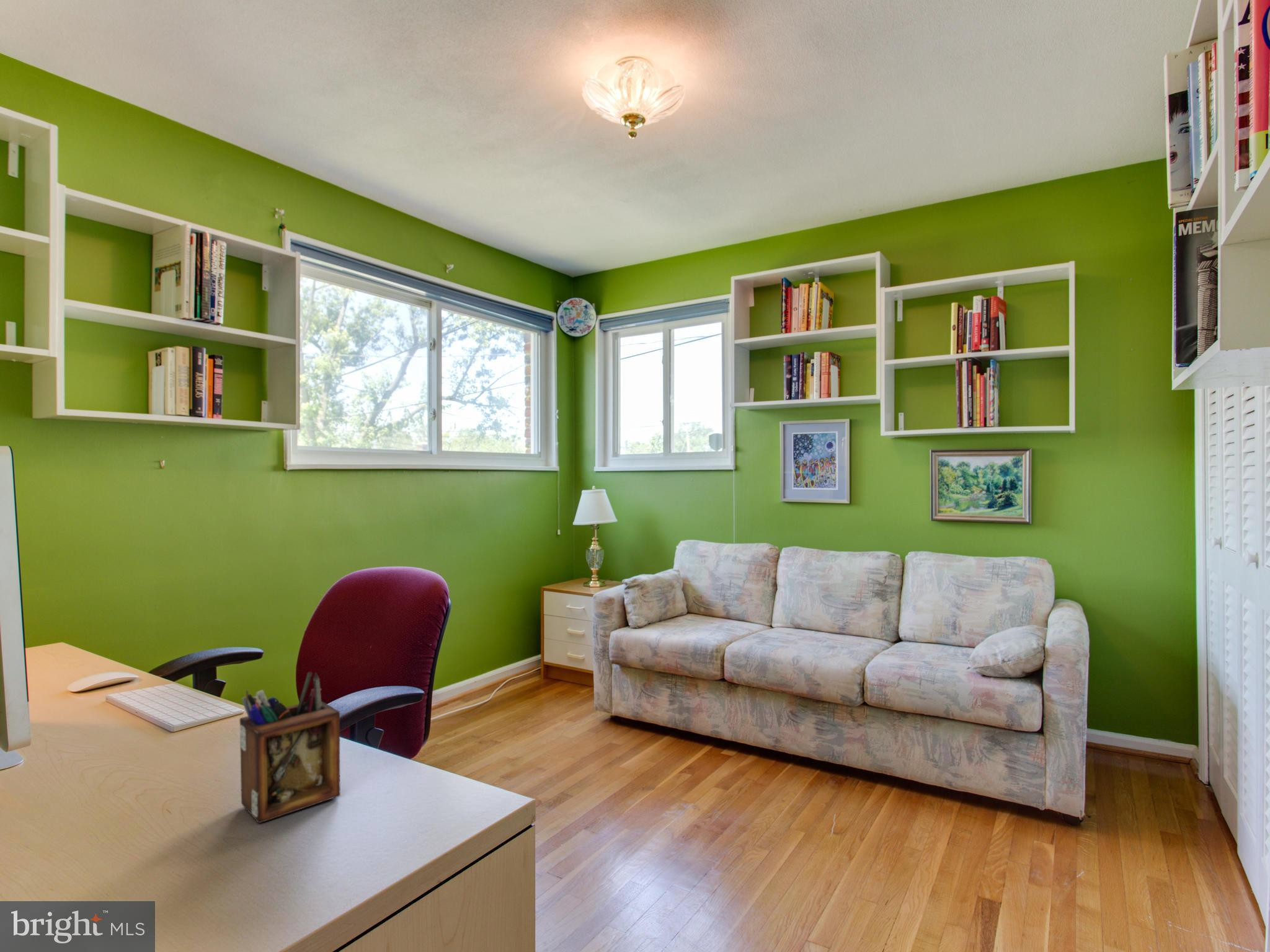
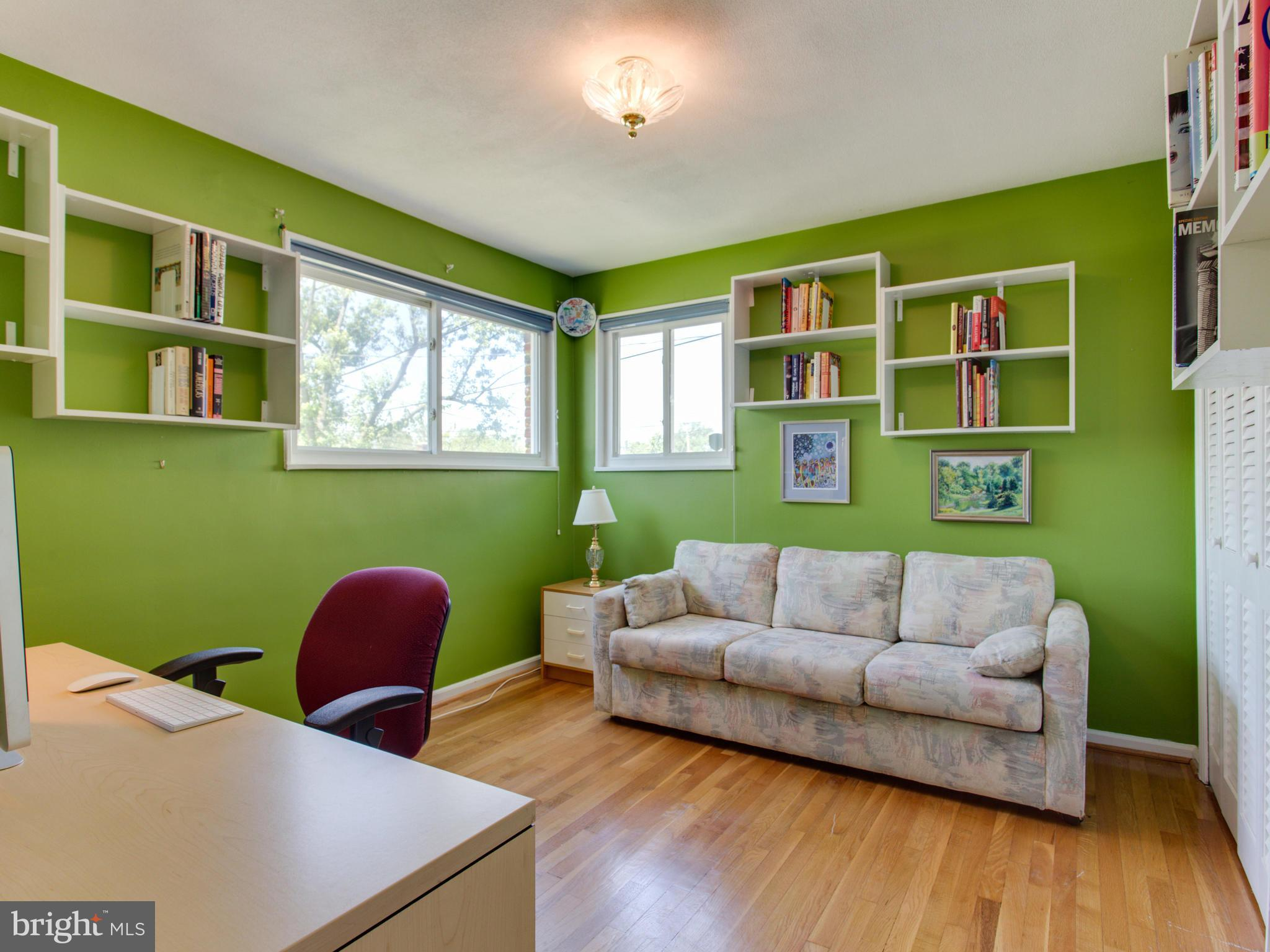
- desk organizer (290, 741)
